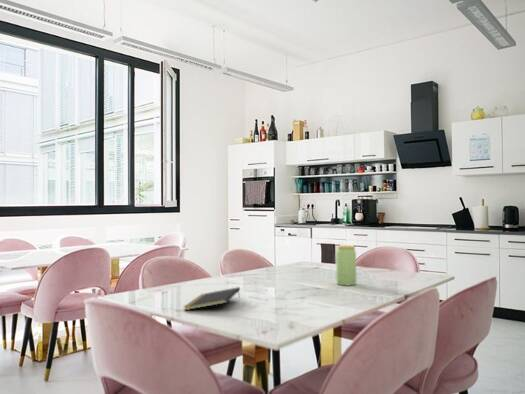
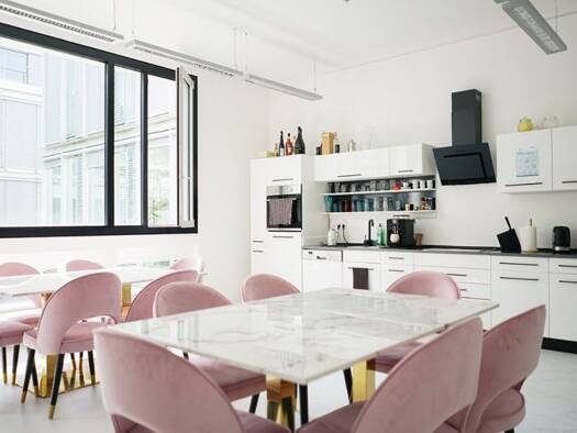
- notepad (213, 298)
- jar (346, 265)
